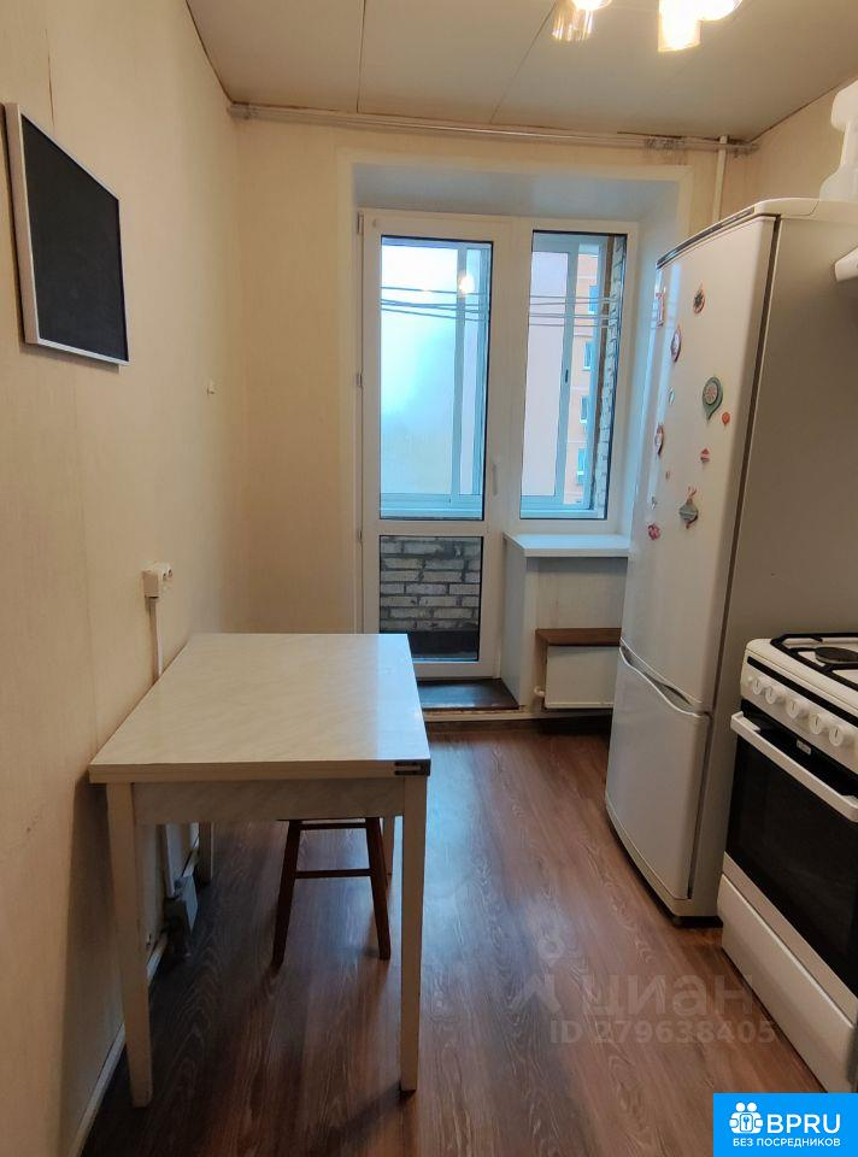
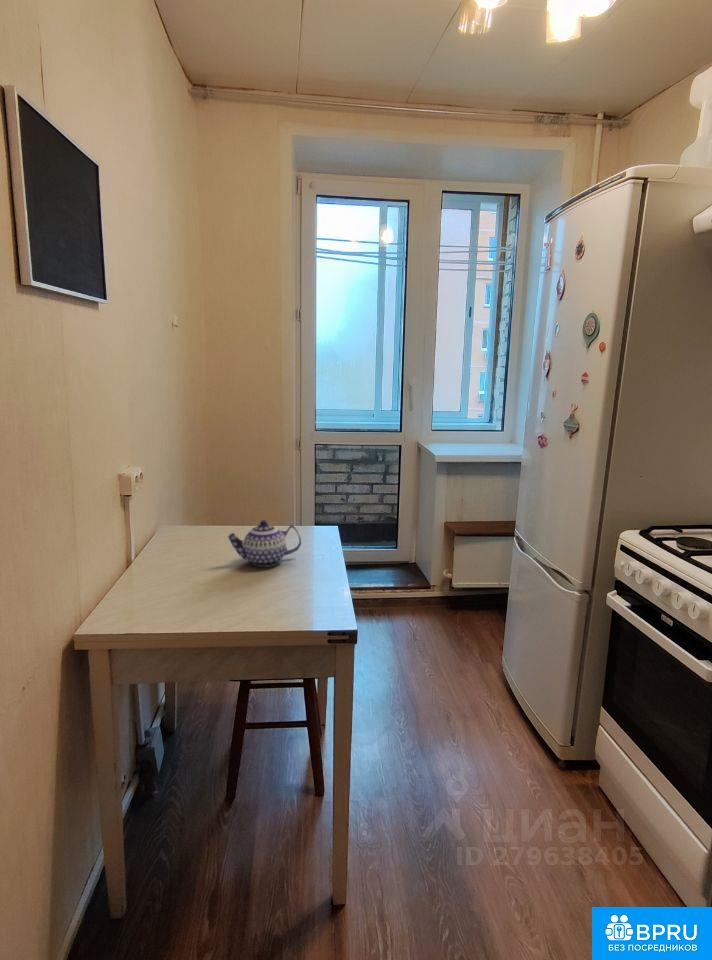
+ teapot (265, 541)
